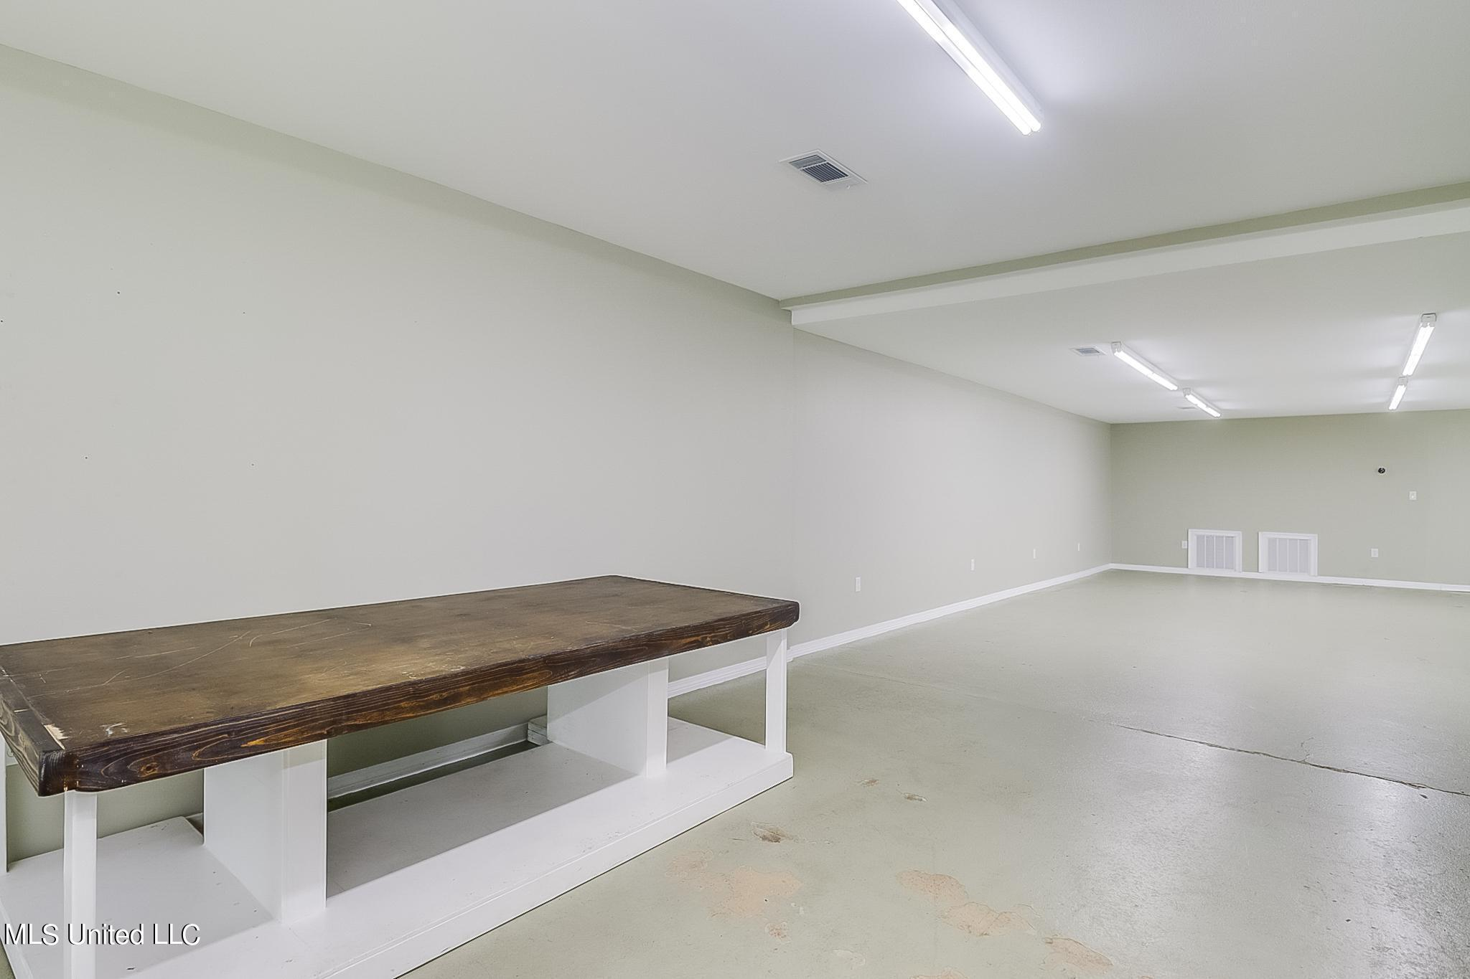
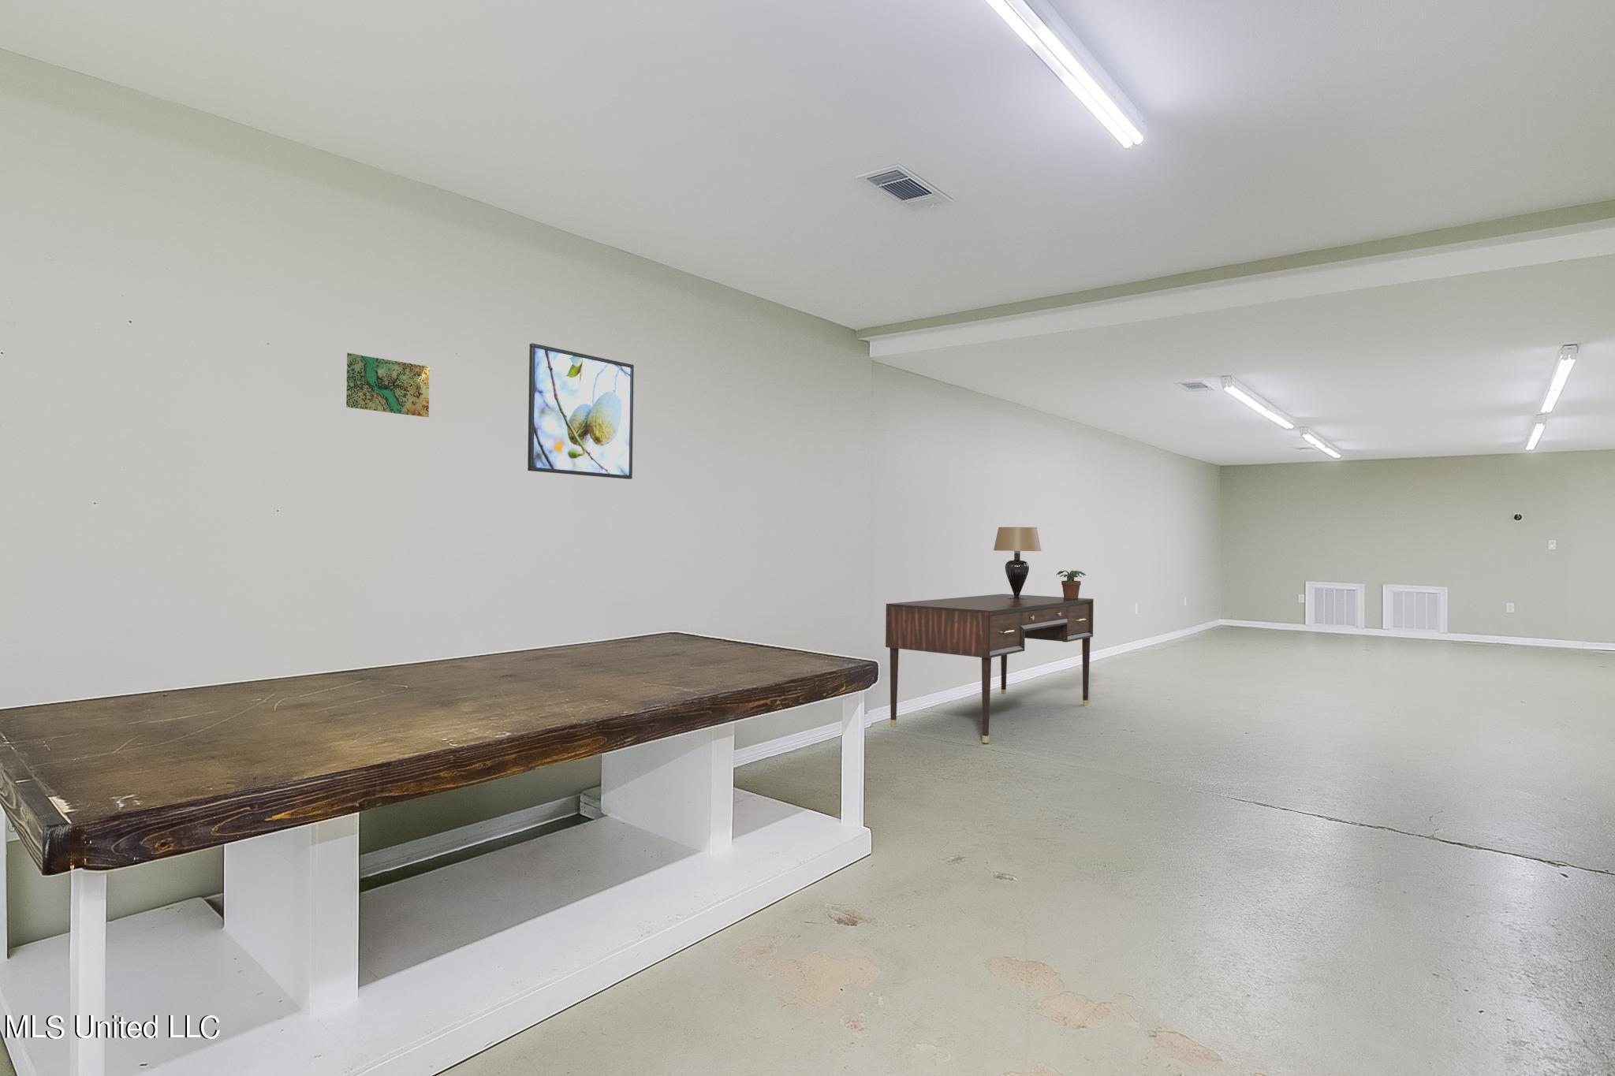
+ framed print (584, 414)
+ desk (997, 656)
+ potted plant (1070, 584)
+ table lamp (1017, 562)
+ map (389, 385)
